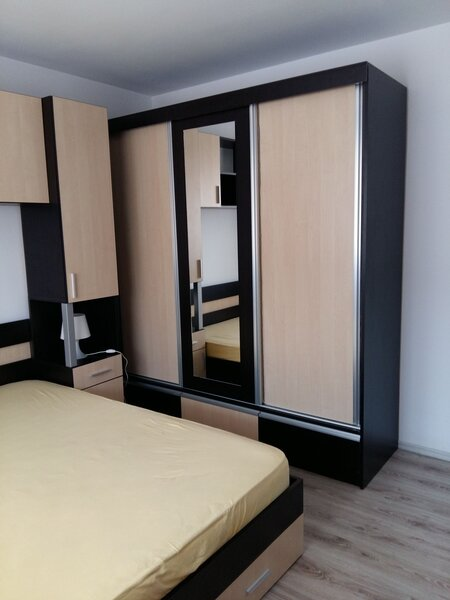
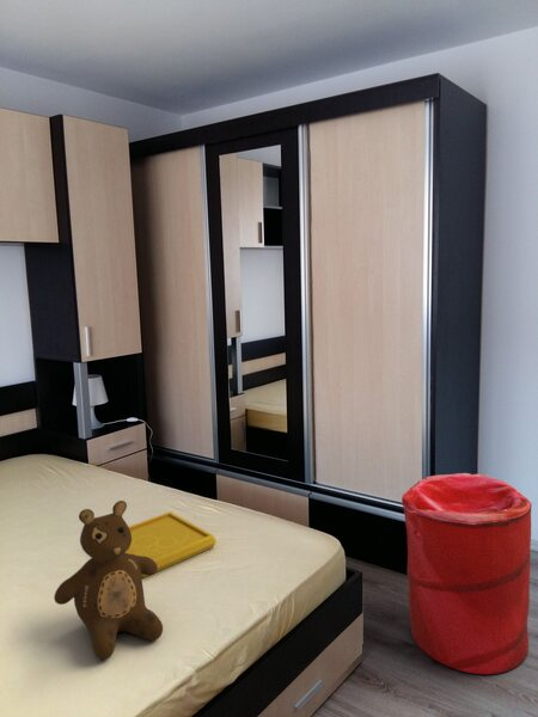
+ serving tray (158, 541)
+ teddy bear (114, 572)
+ laundry hamper (464, 565)
